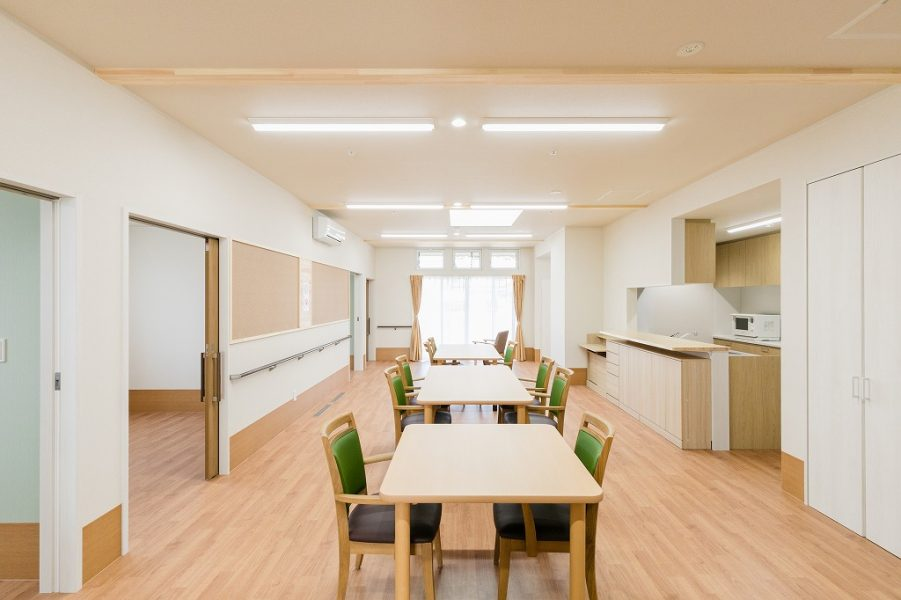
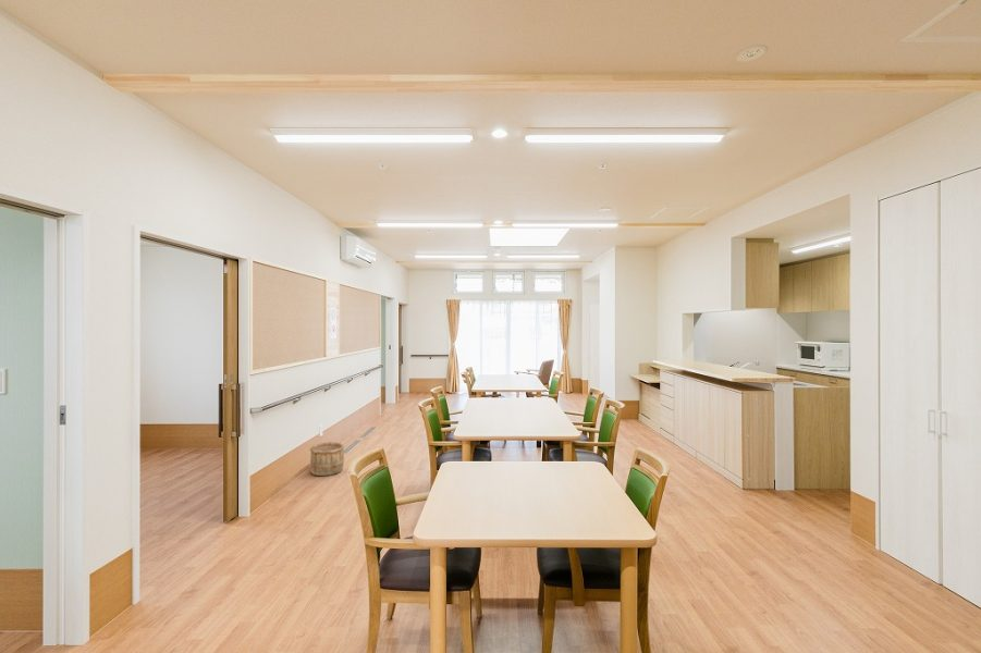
+ wooden bucket (327, 458)
